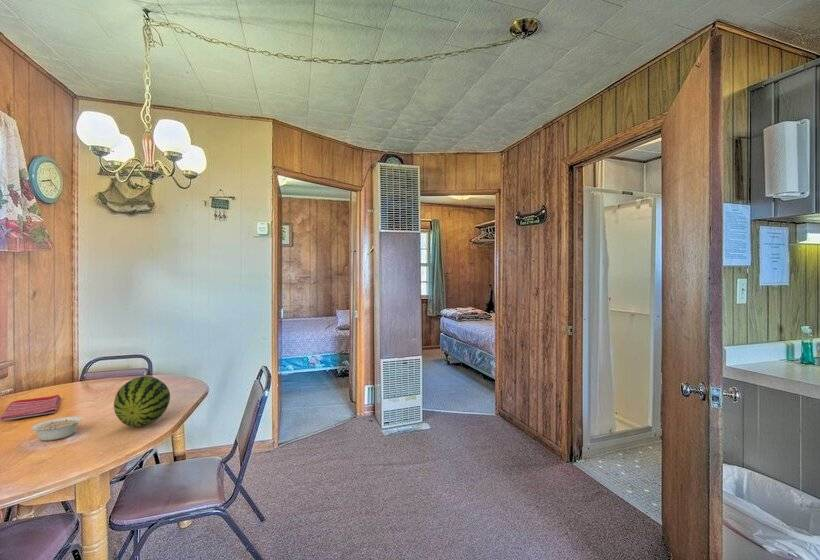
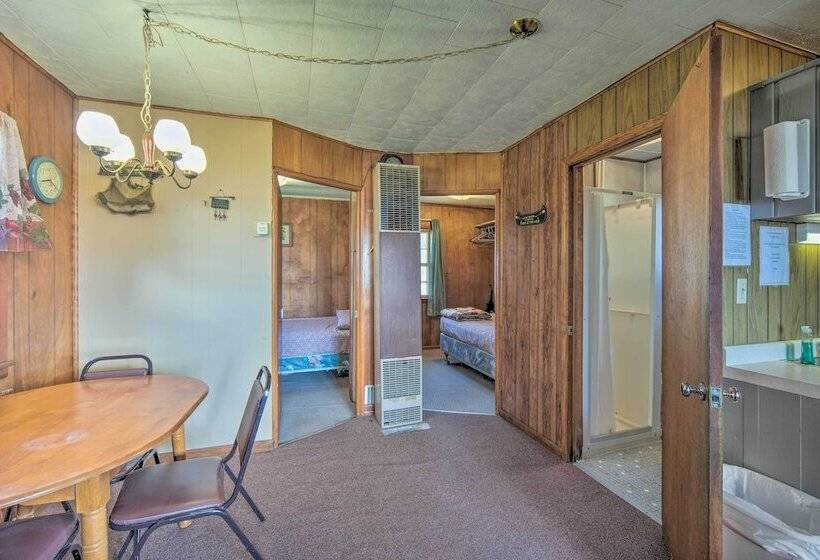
- legume (59, 427)
- fruit (143, 400)
- dish towel (32, 407)
